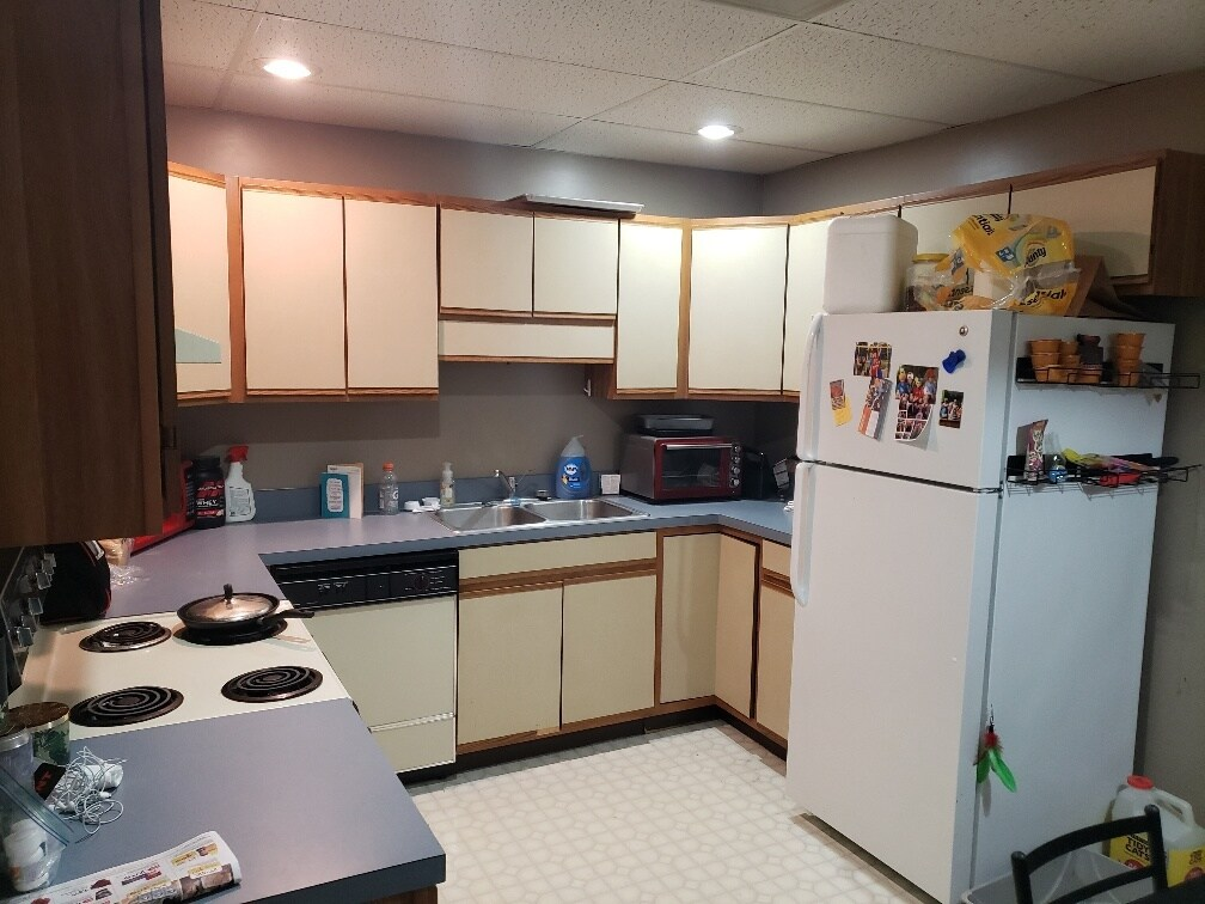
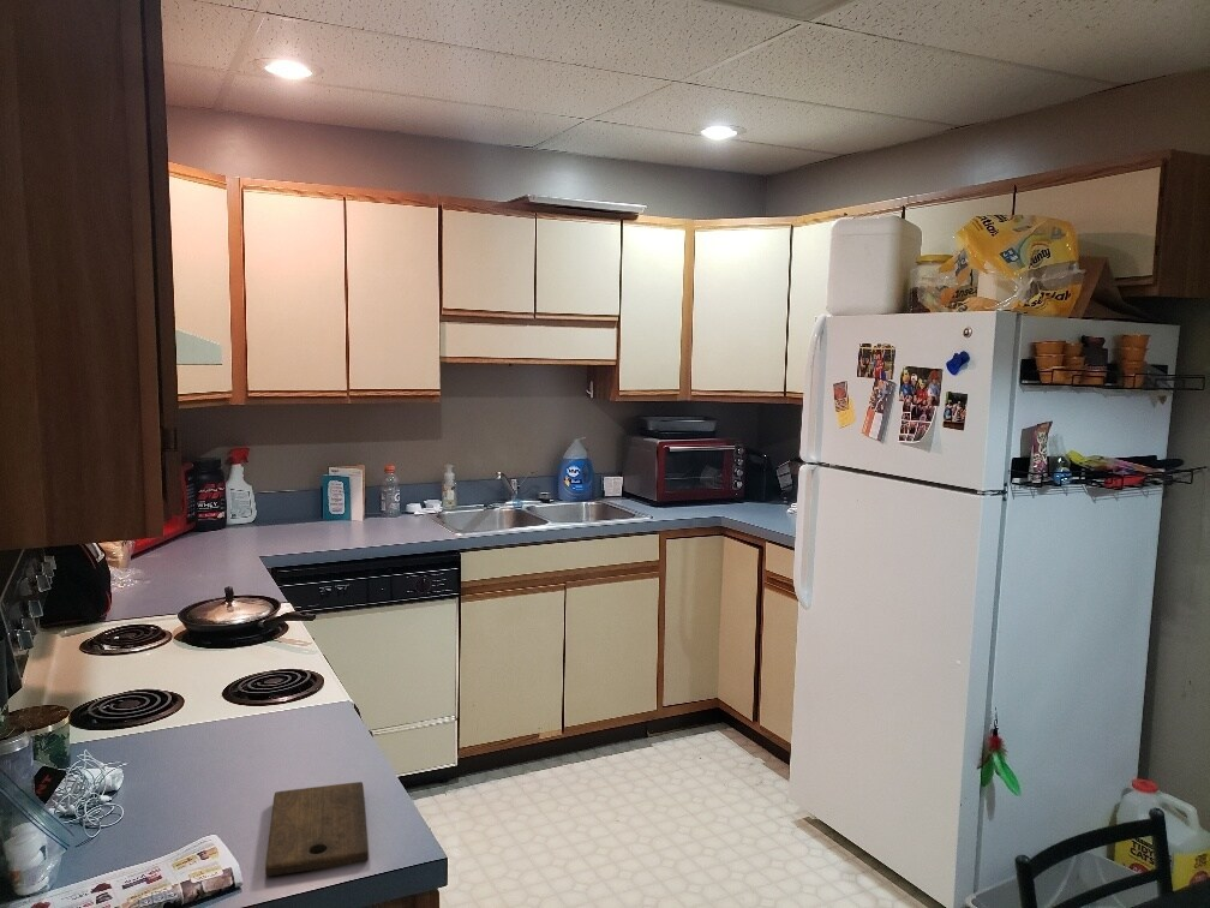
+ cutting board (318, 824)
